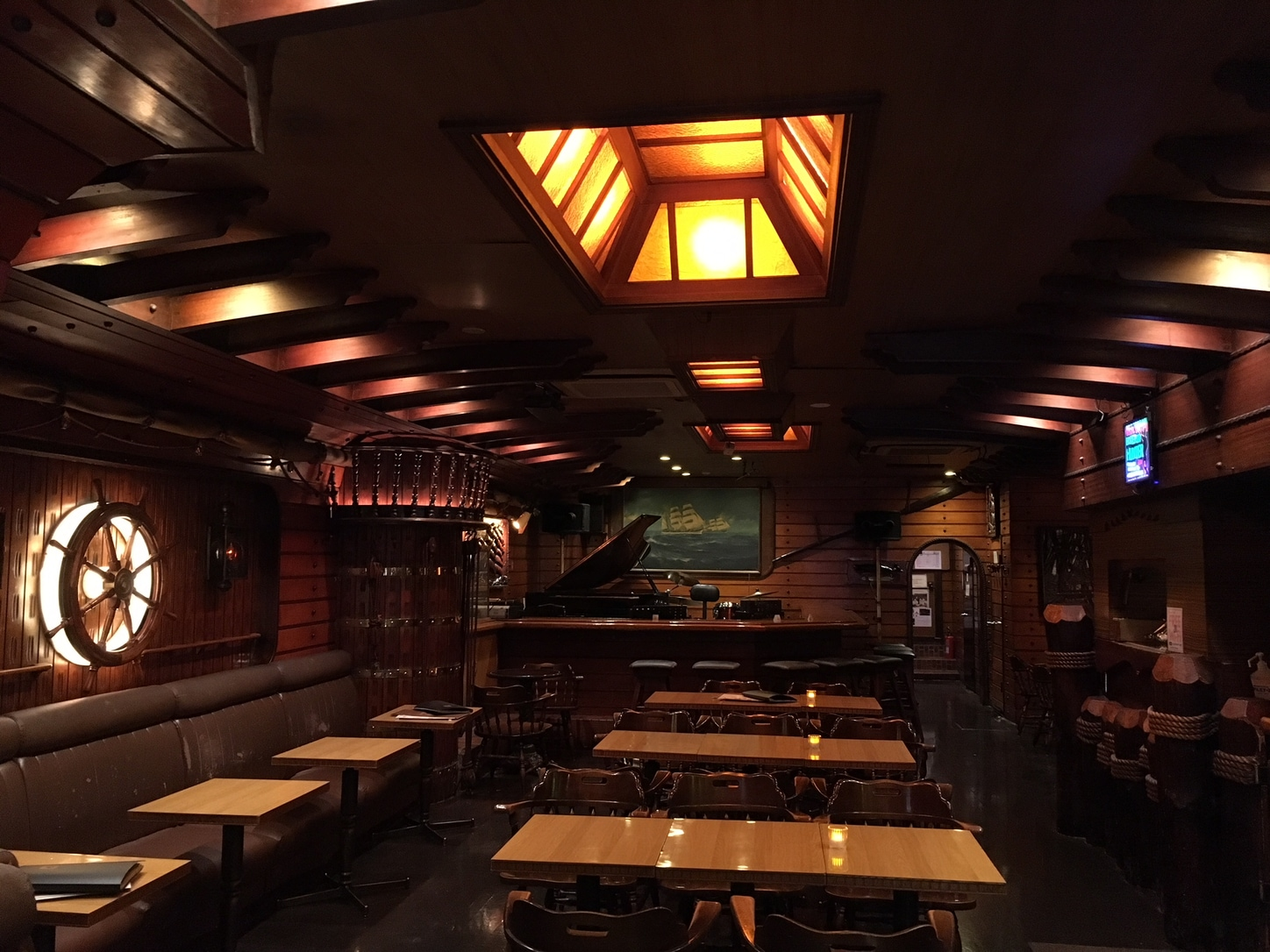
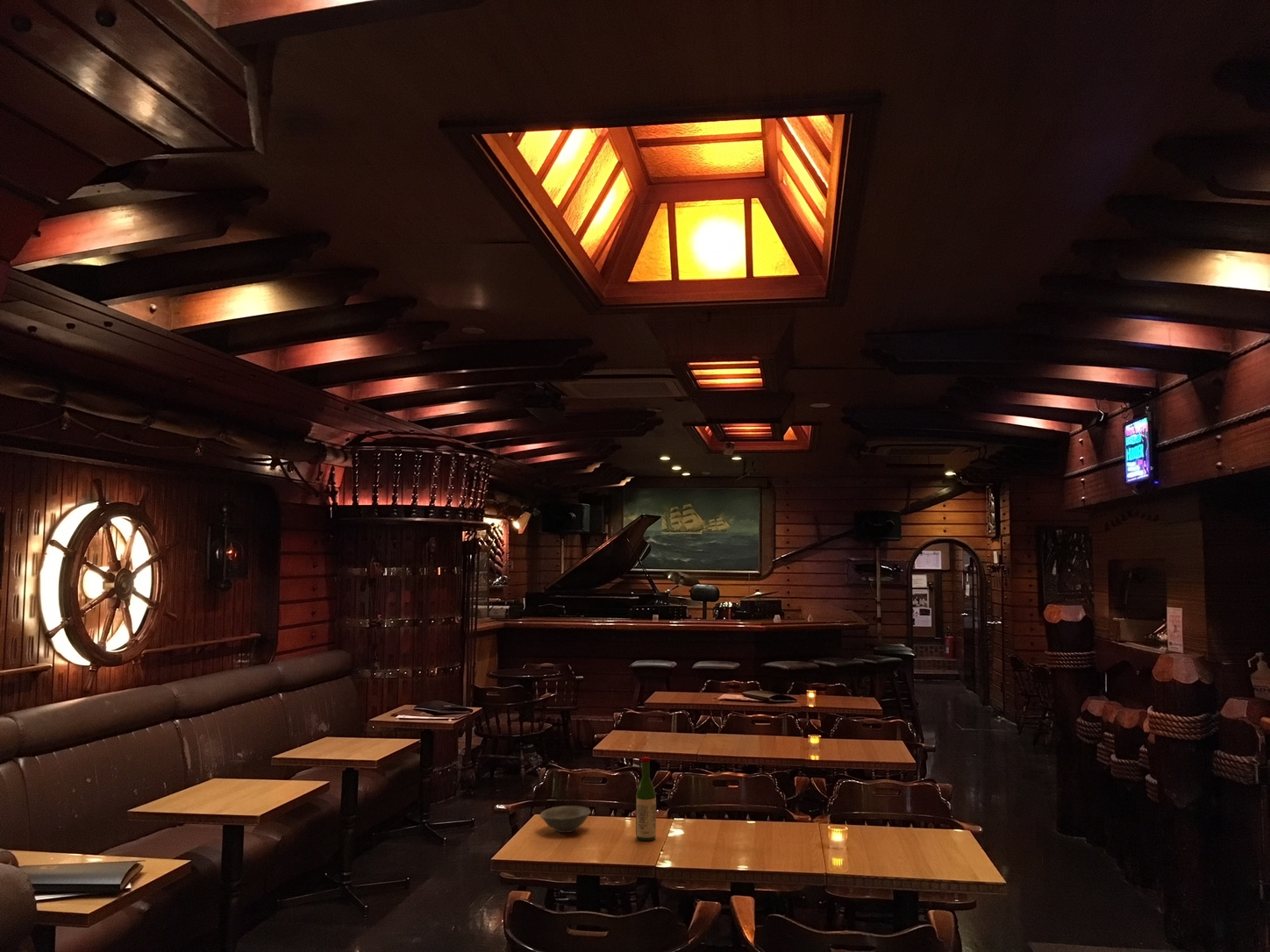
+ wine bottle (646, 798)
+ bowl (565, 821)
